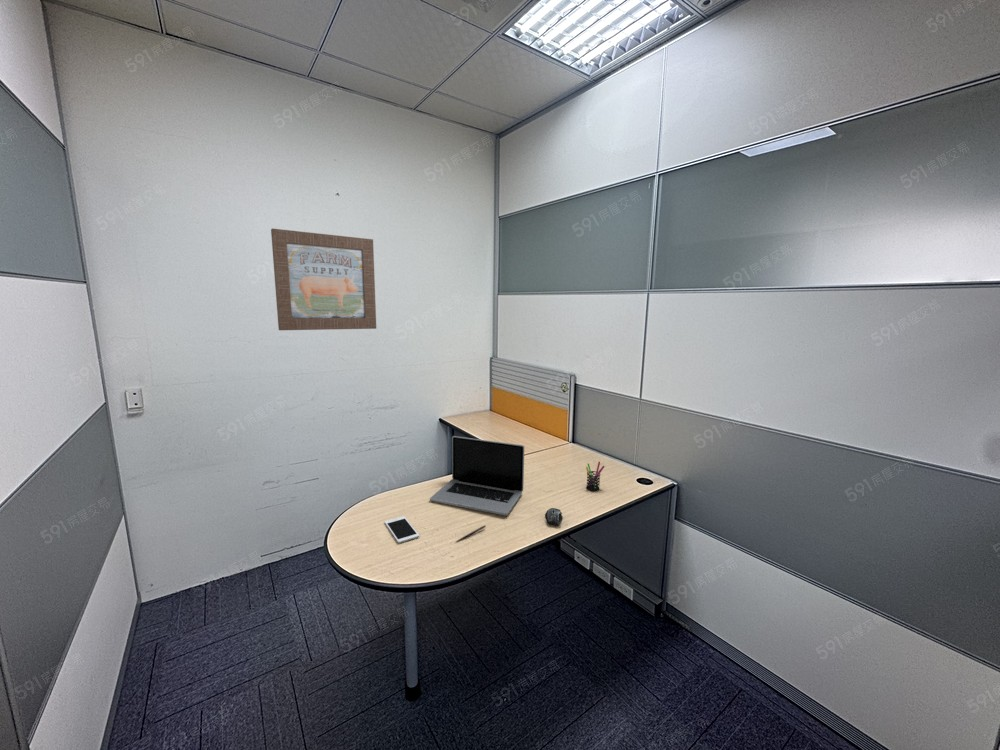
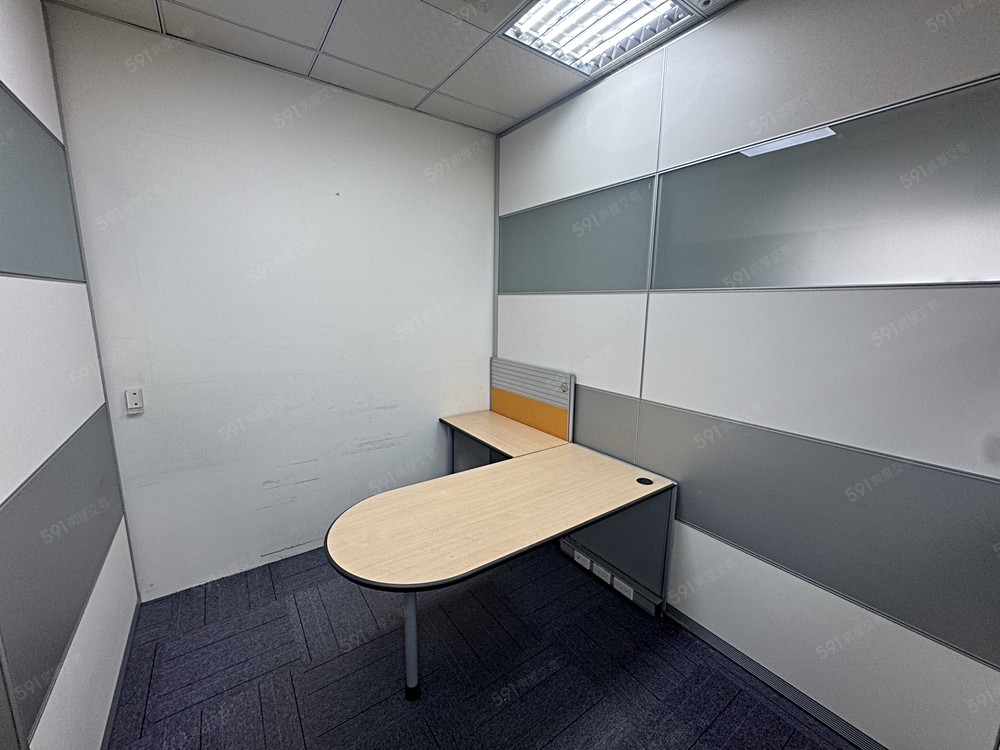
- laptop (477, 473)
- cell phone (401, 528)
- wall art (327, 282)
- pen holder (593, 474)
- computer mouse (553, 514)
- pen (470, 533)
